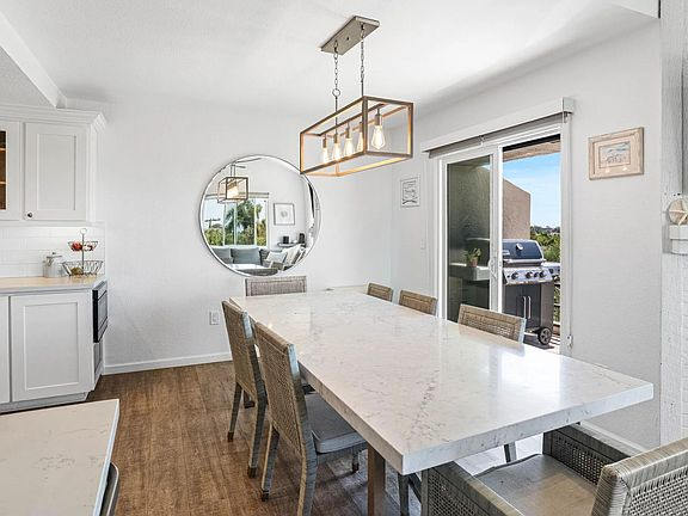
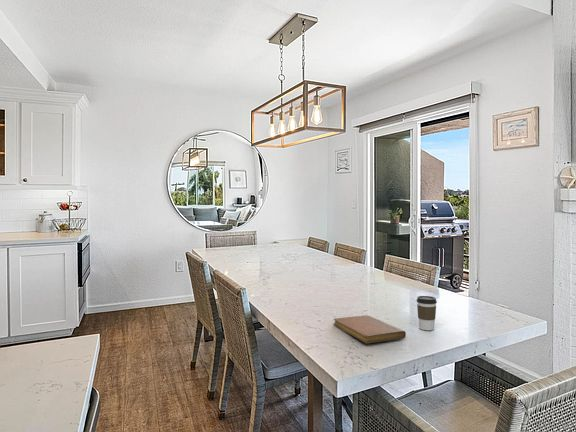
+ notebook (367, 327)
+ coffee cup (426, 312)
